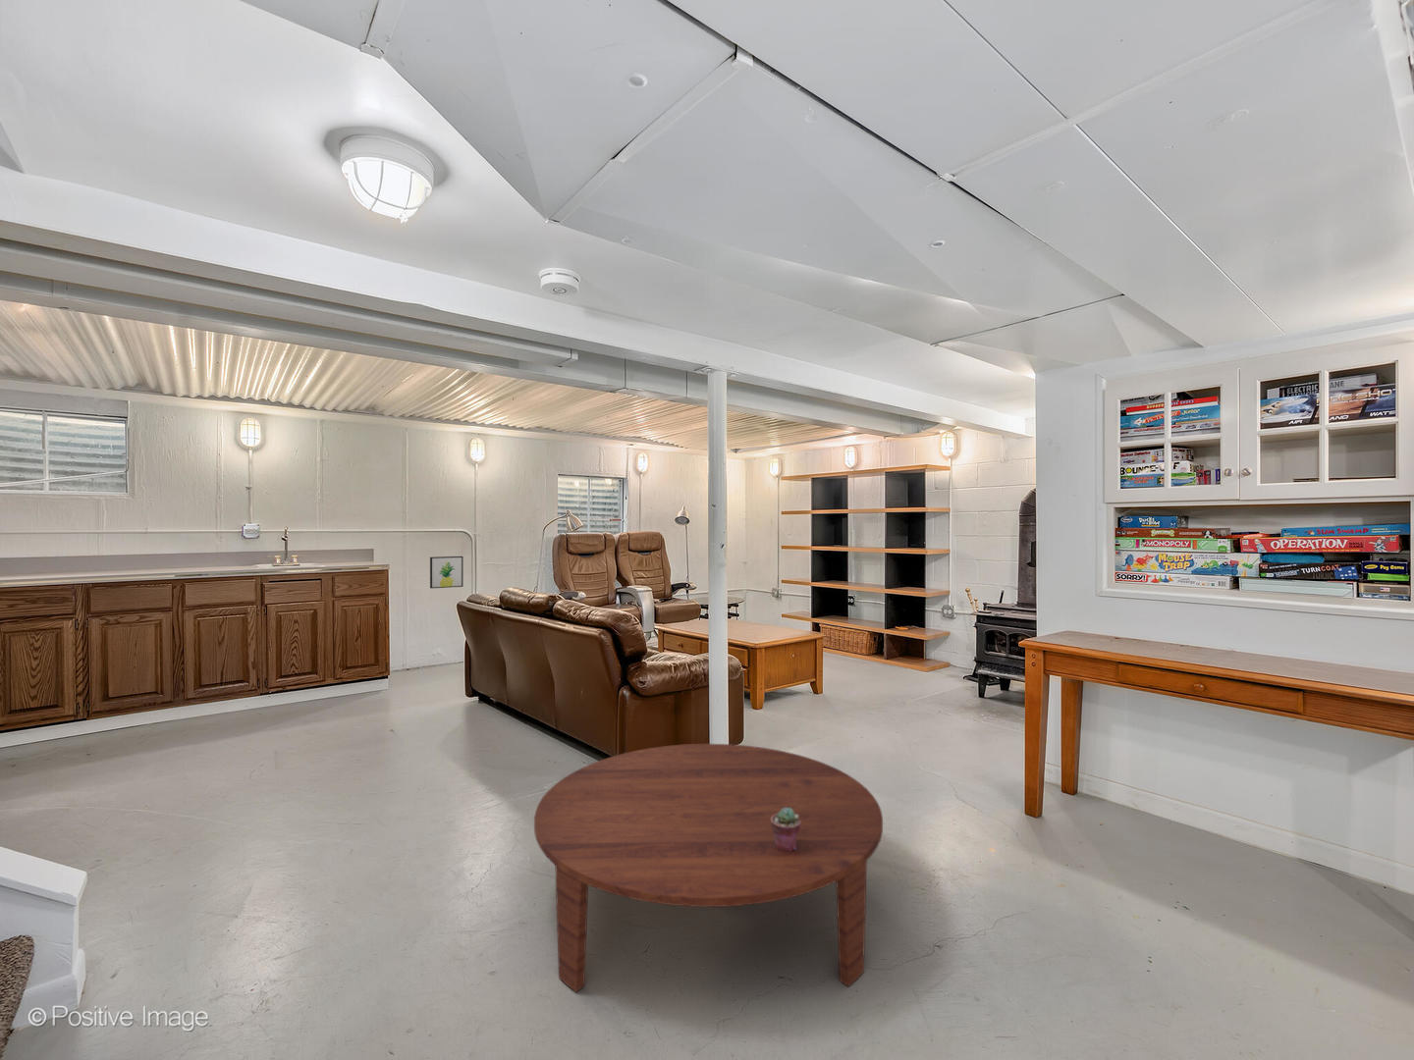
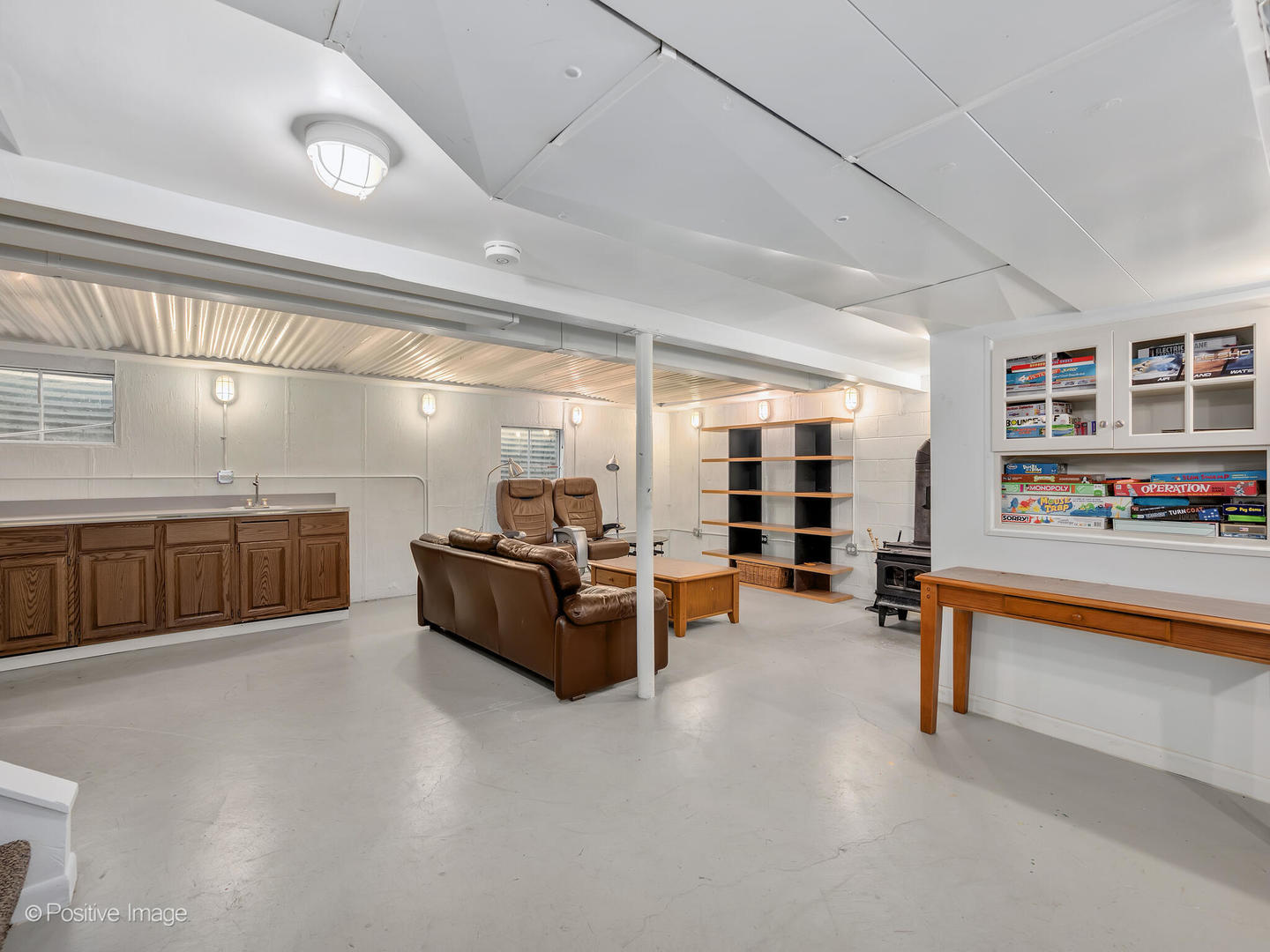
- coffee table (708, 848)
- wall art (445, 571)
- potted succulent (786, 826)
